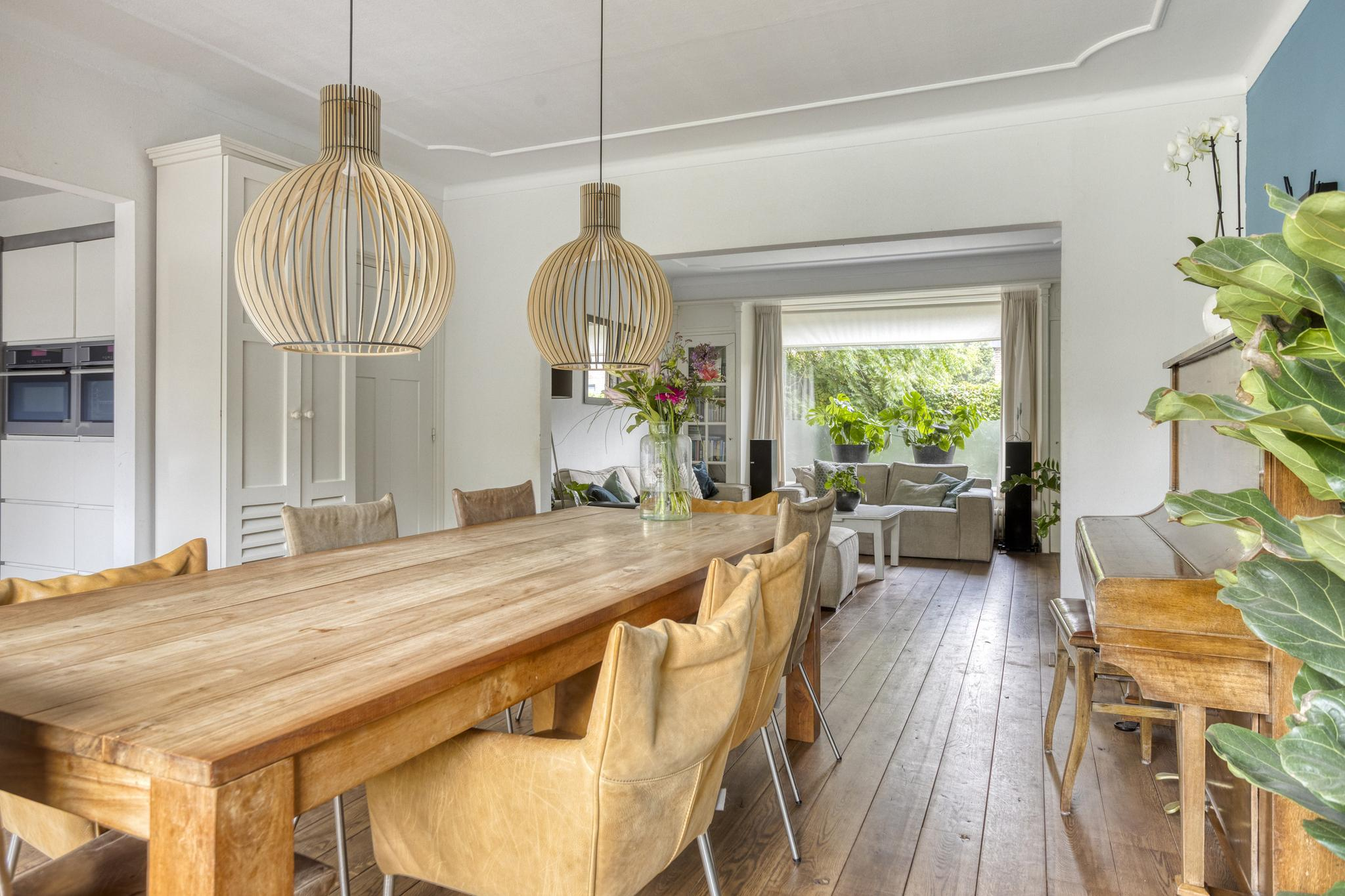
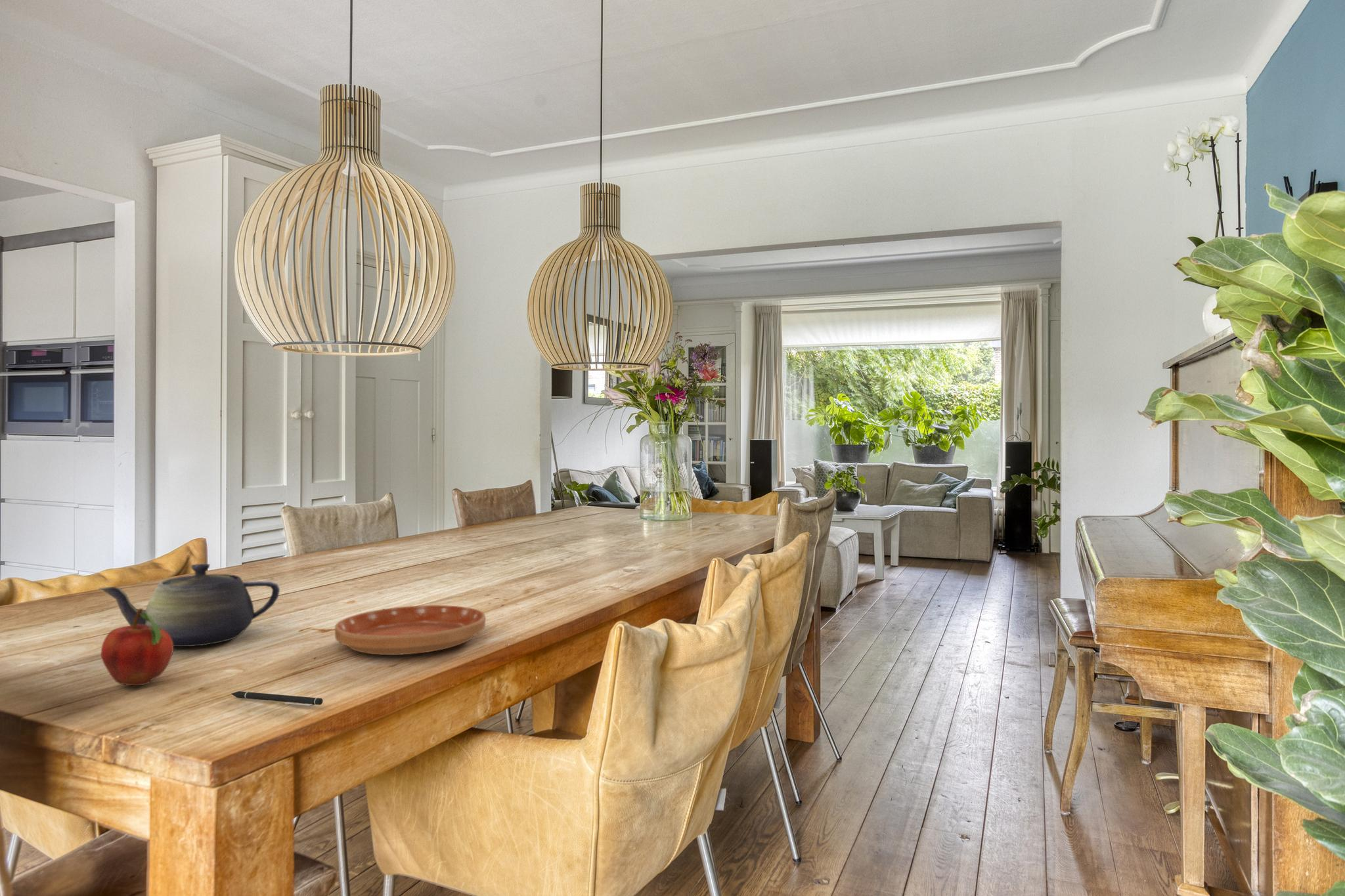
+ fruit (139, 647)
+ saucer (412, 629)
+ teapot (194, 602)
+ pen (275, 697)
